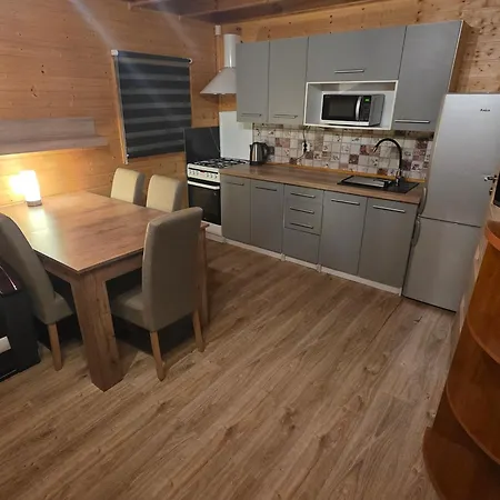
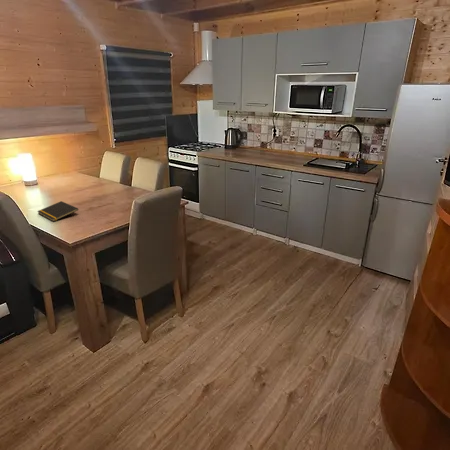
+ notepad (57, 210)
